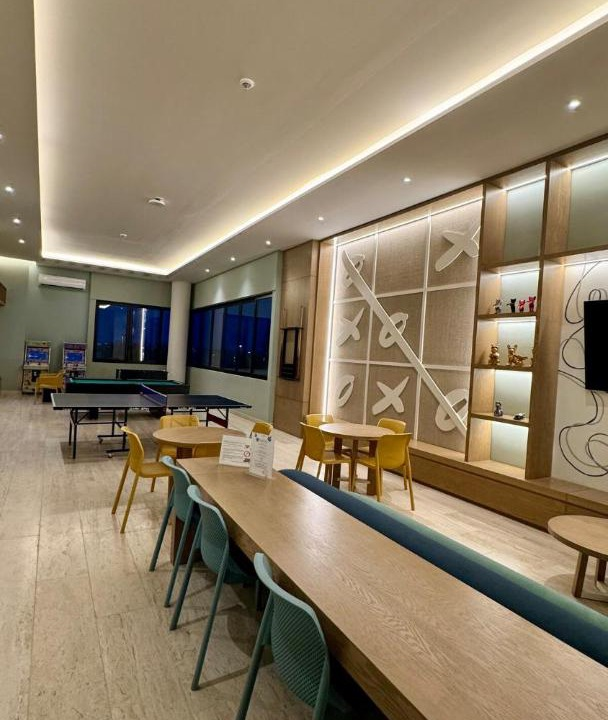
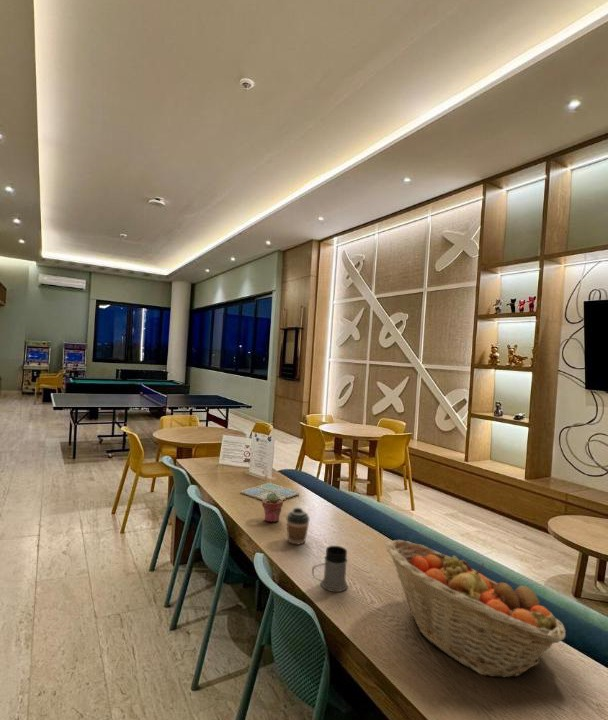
+ potted succulent (272, 506)
+ drink coaster (270, 492)
+ coffee cup (297, 525)
+ fruit basket (465, 596)
+ mug (329, 568)
